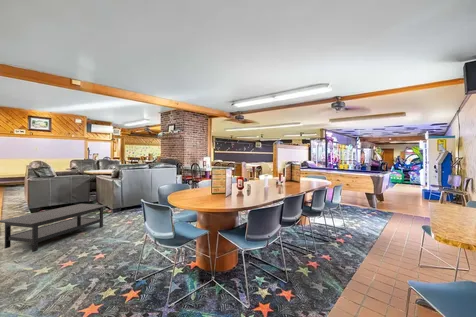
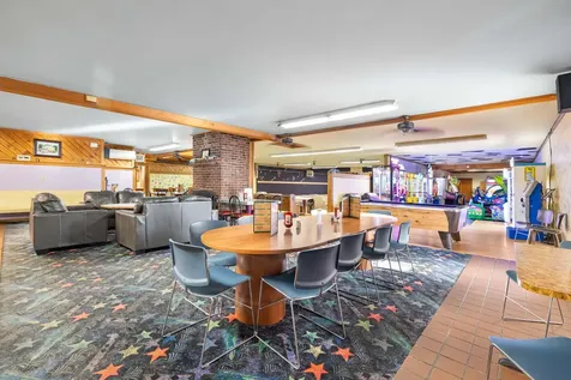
- coffee table (60, 224)
